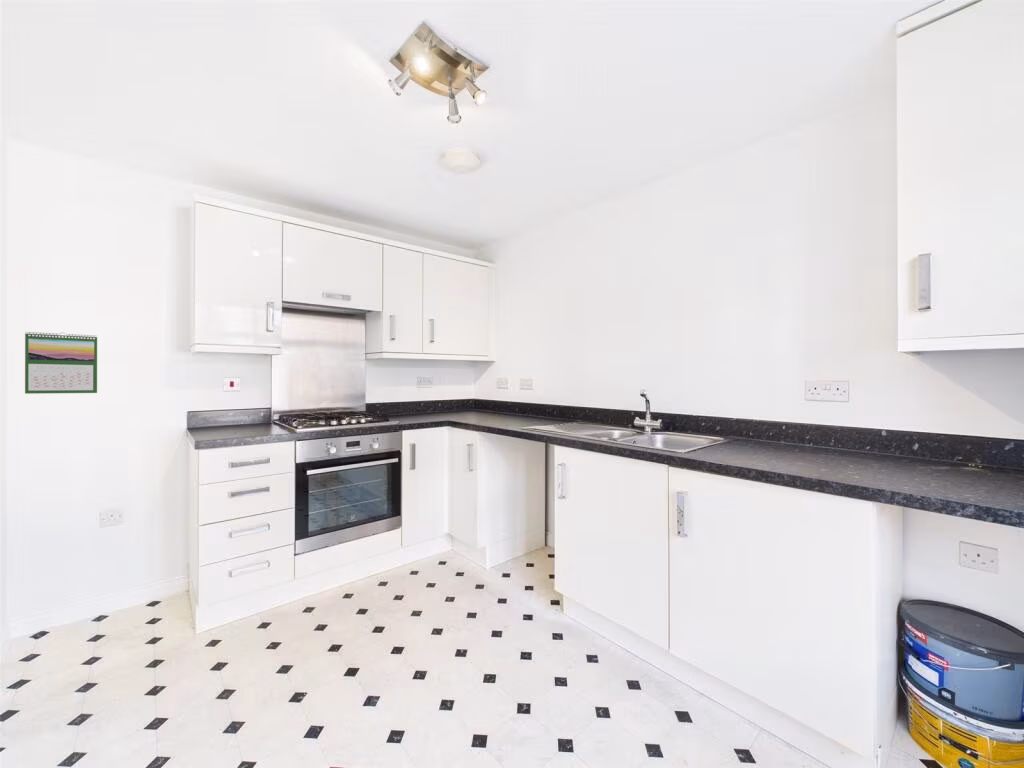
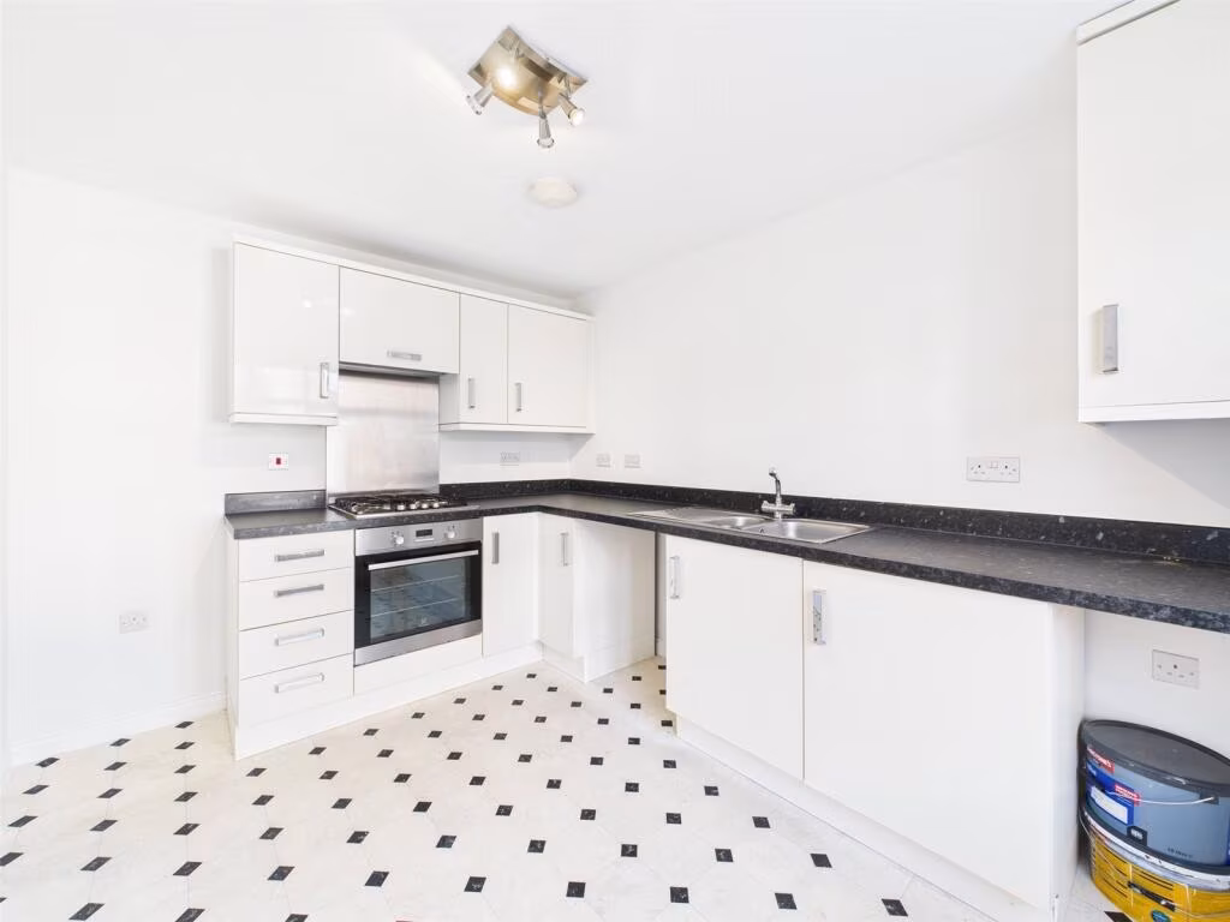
- calendar (62, 362)
